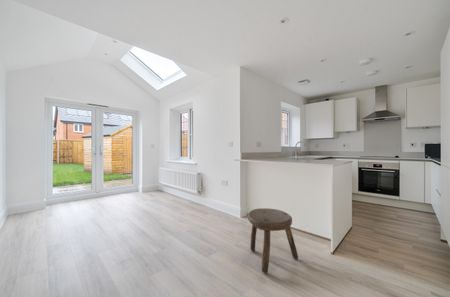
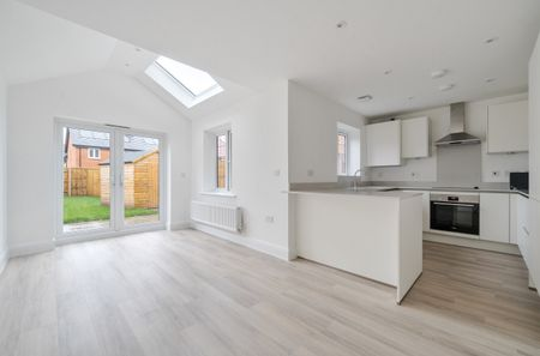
- stool (269, 237)
